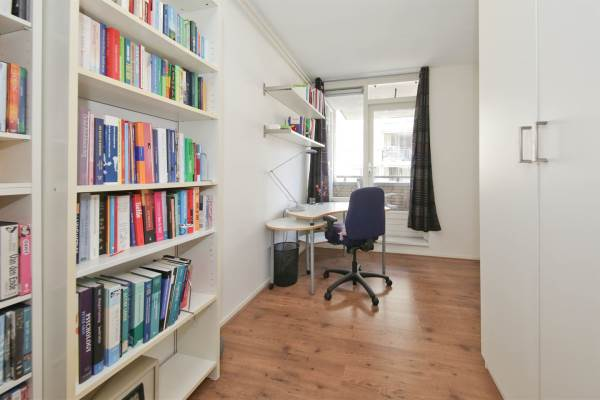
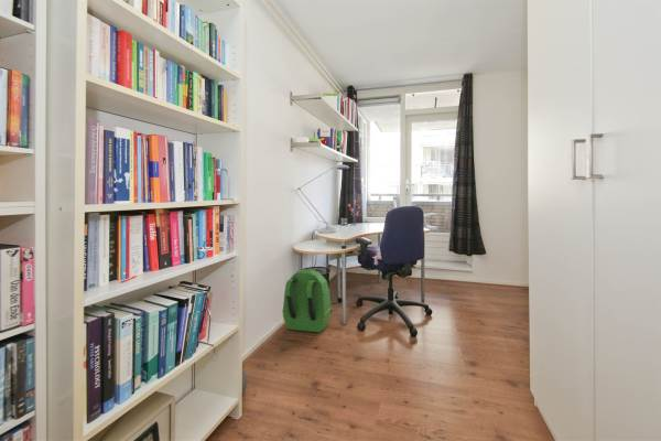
+ backpack (305, 299)
